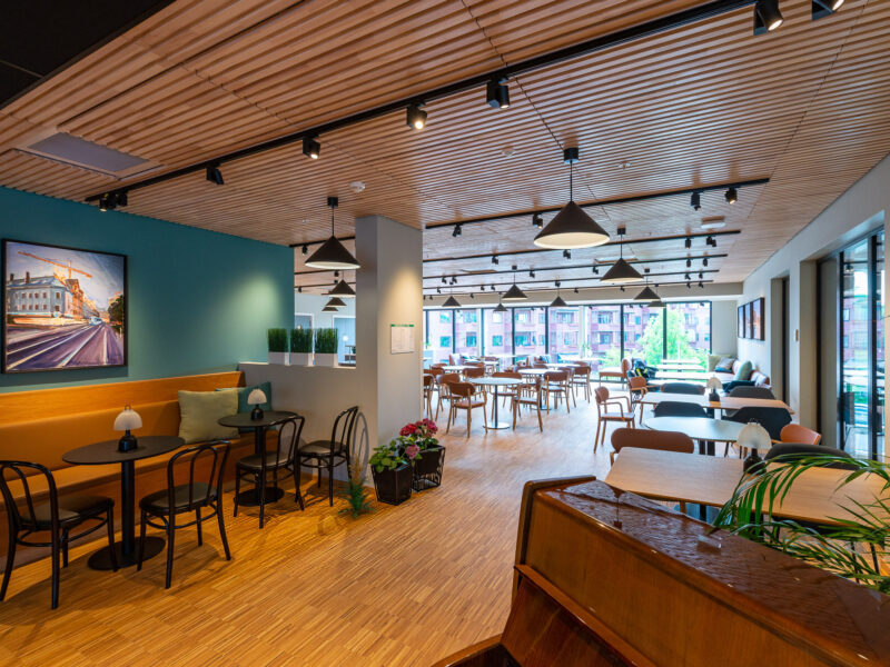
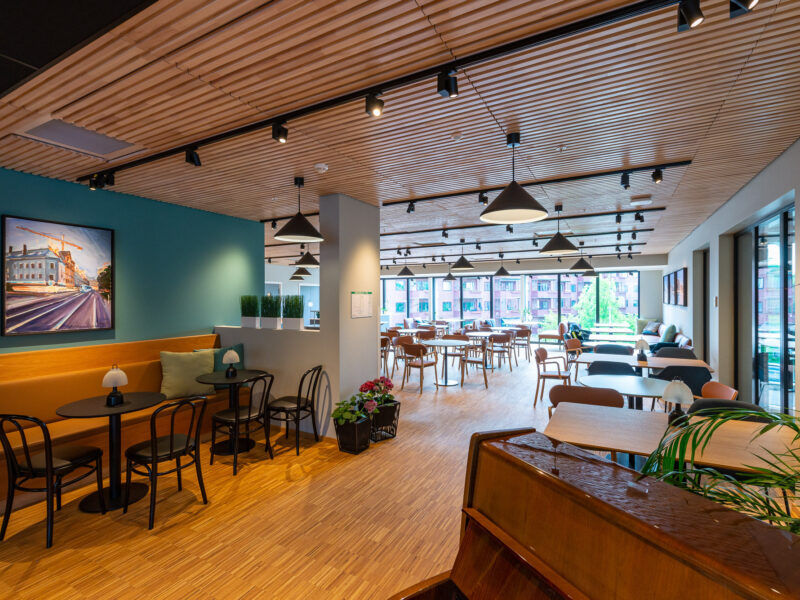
- indoor plant (356, 480)
